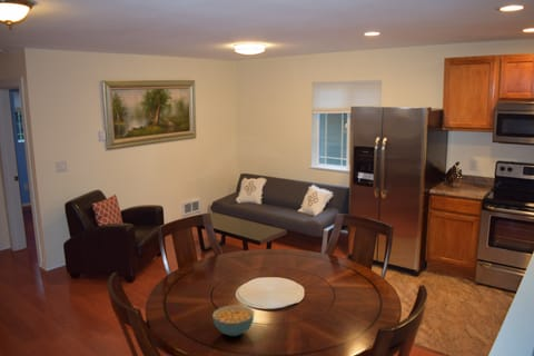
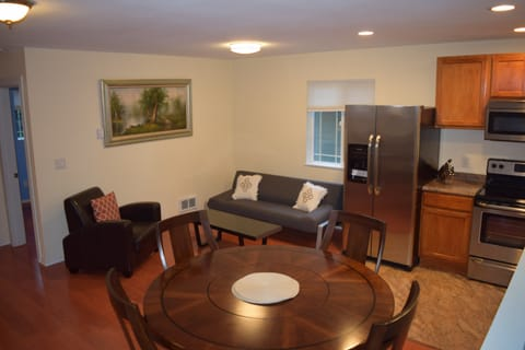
- cereal bowl (234, 323)
